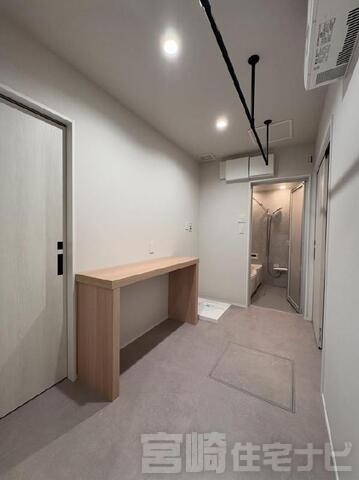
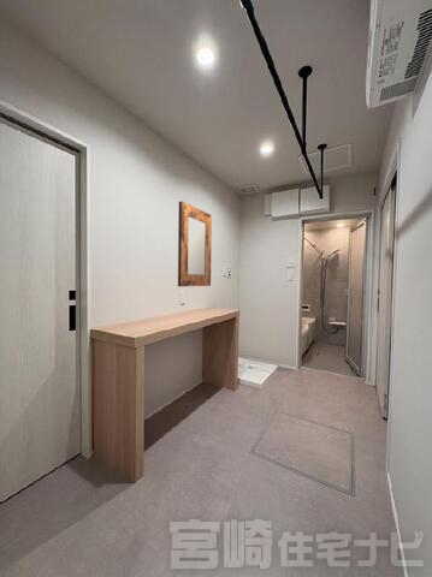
+ home mirror (196, 248)
